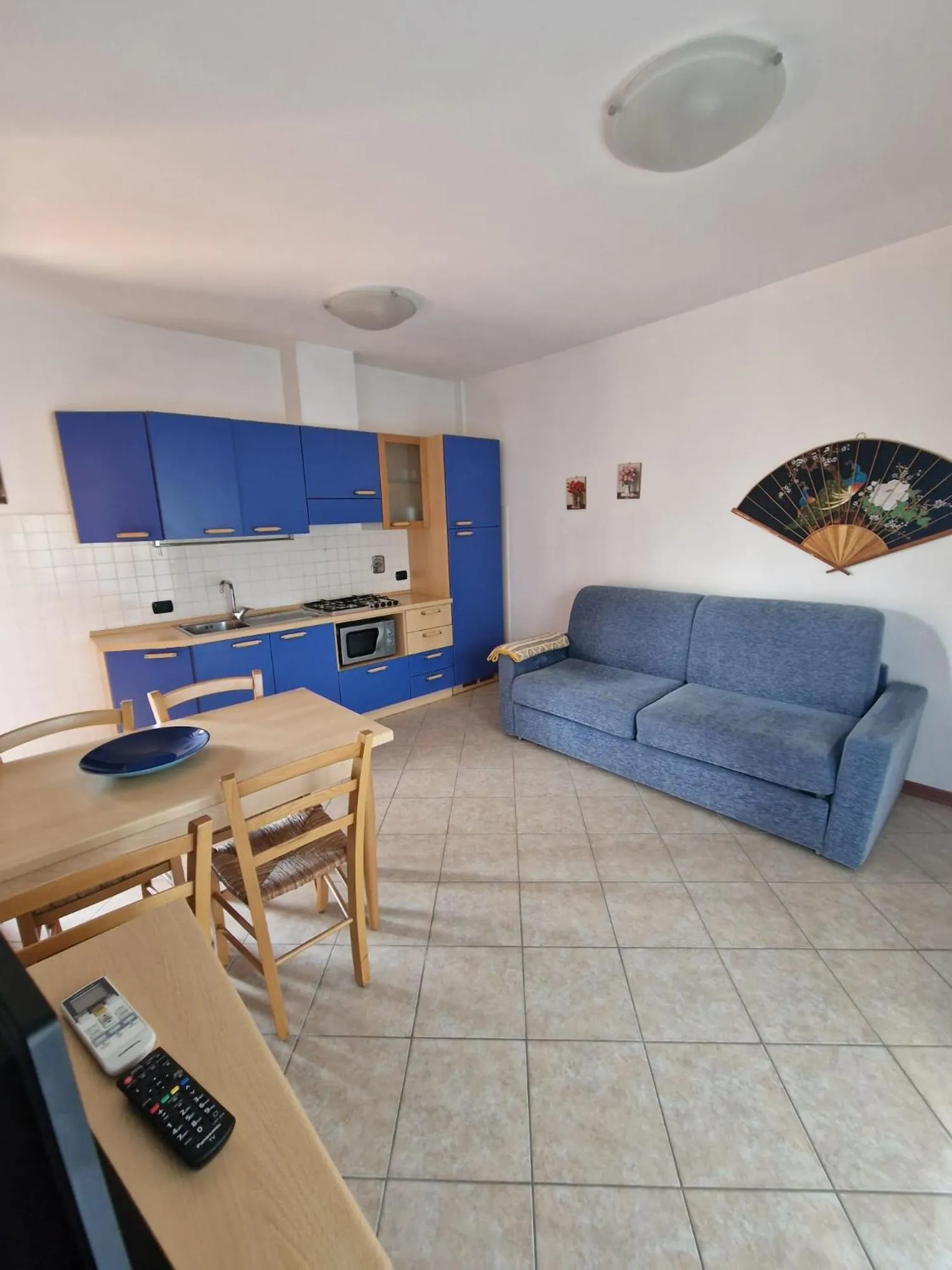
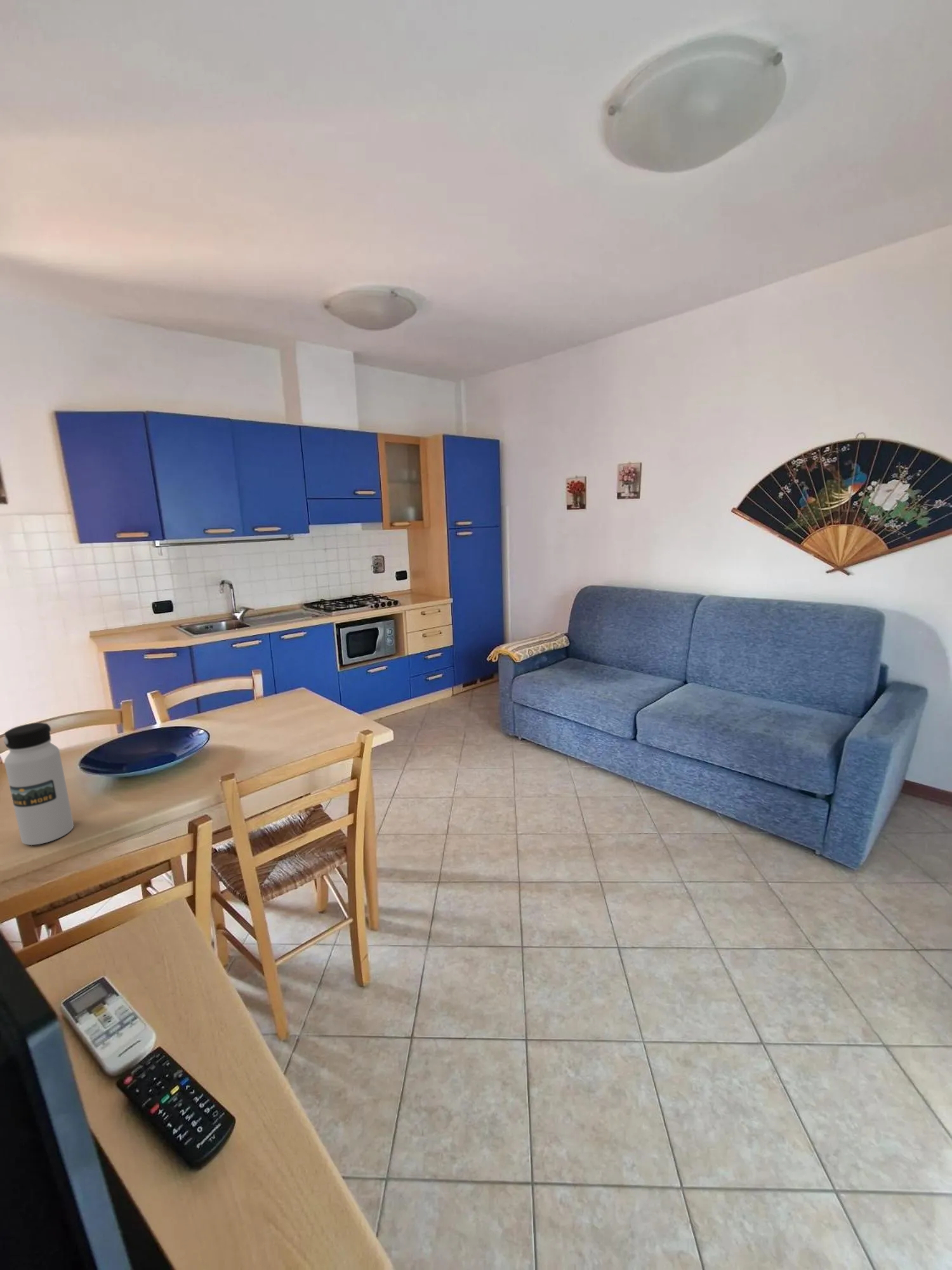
+ water bottle (37, 782)
